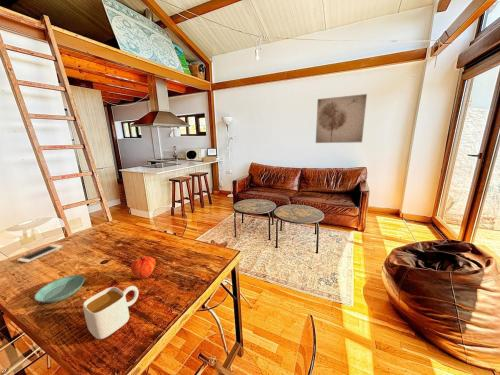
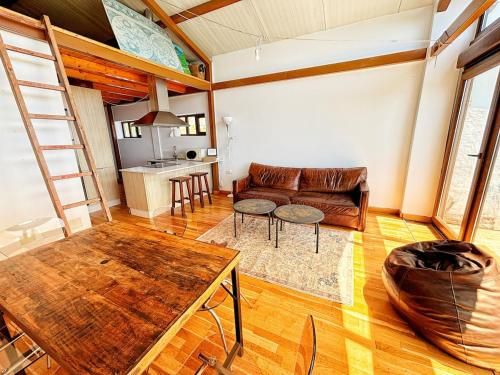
- wall art (339, 120)
- cell phone (41, 252)
- saucer (61, 289)
- mug (115, 306)
- fruit (143, 266)
